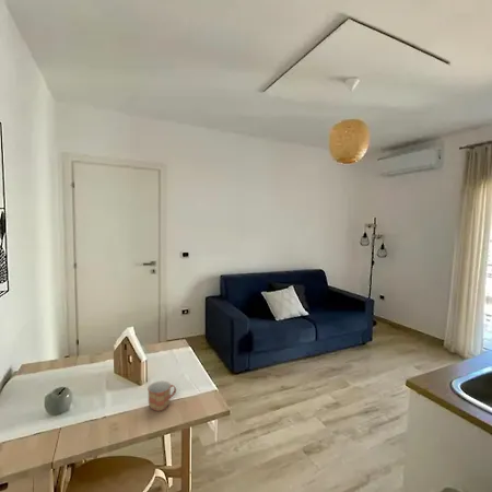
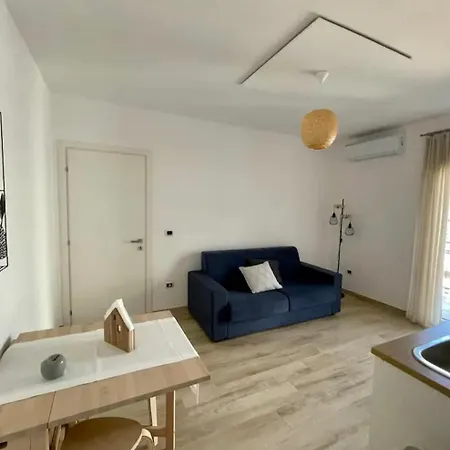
- mug (162, 395)
